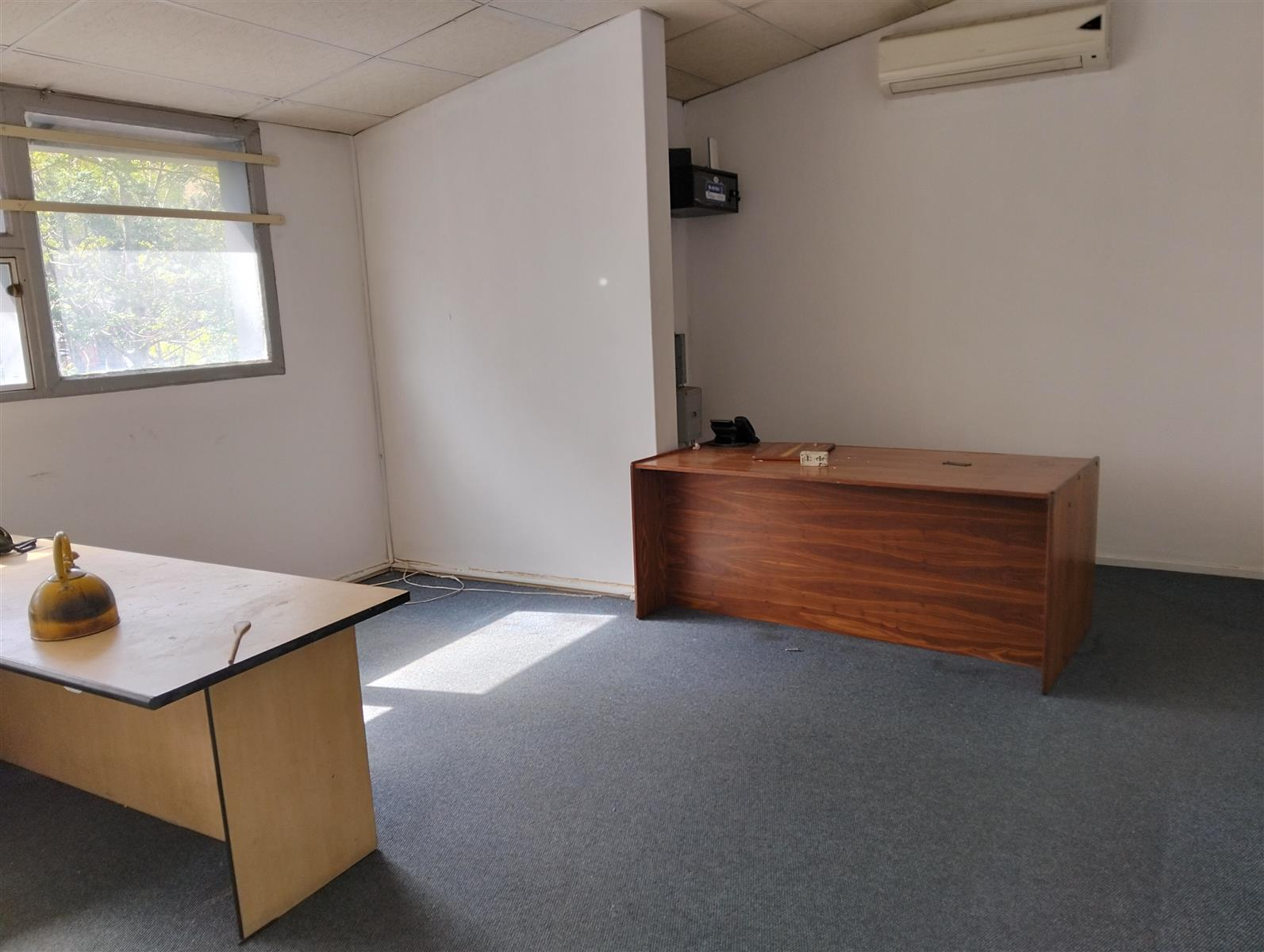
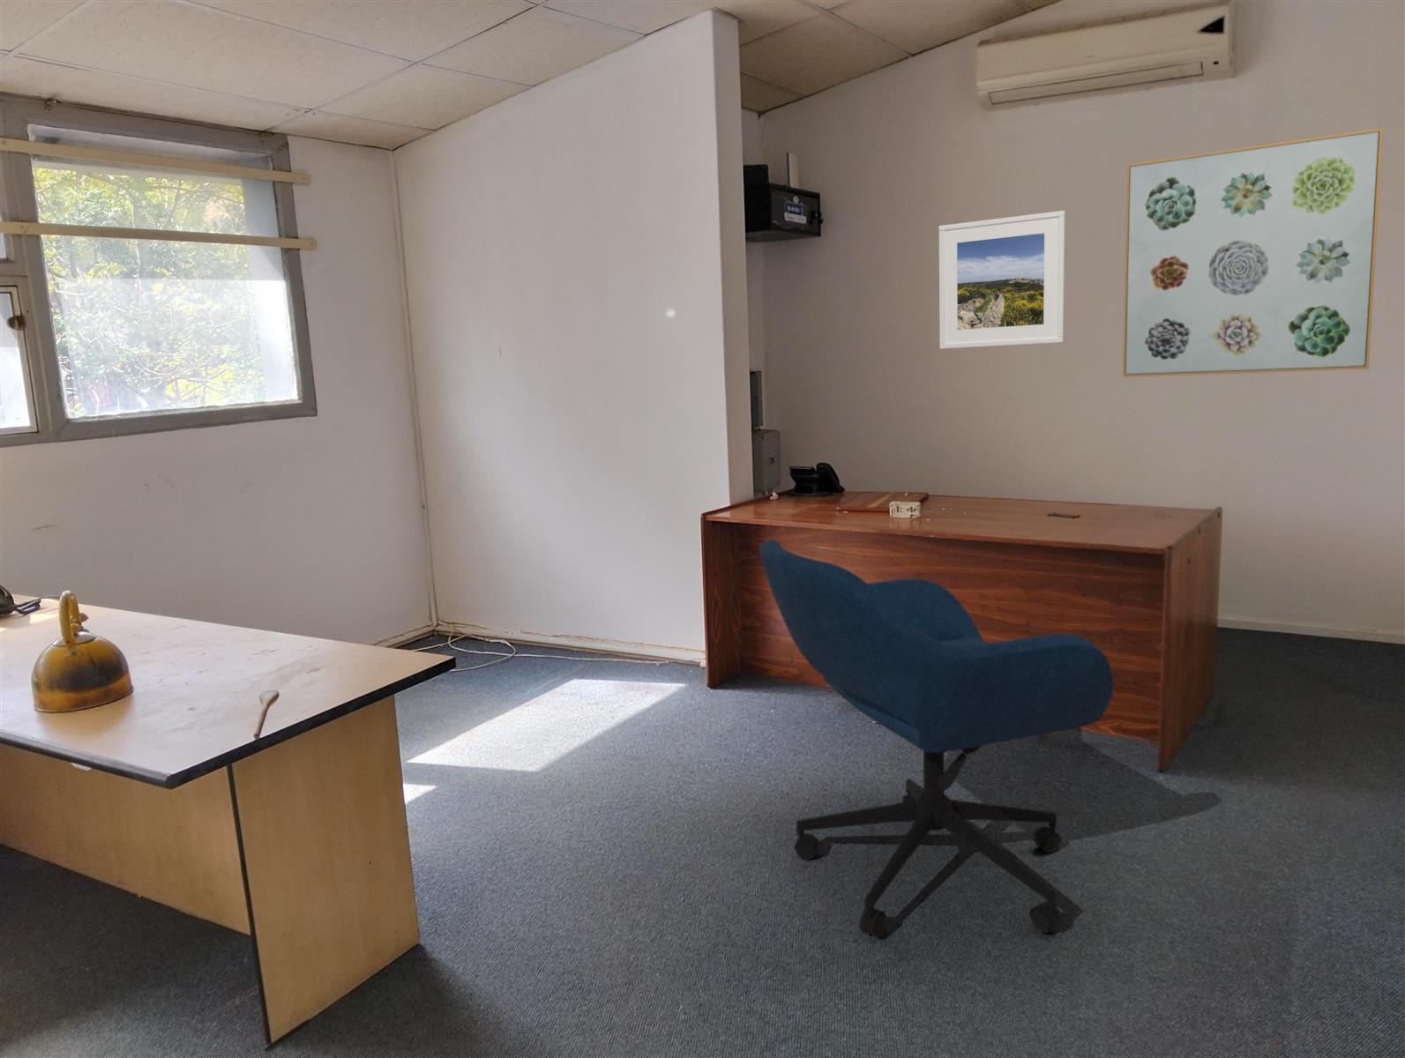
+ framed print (999, 282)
+ wall art (1243, 262)
+ office chair (925, 710)
